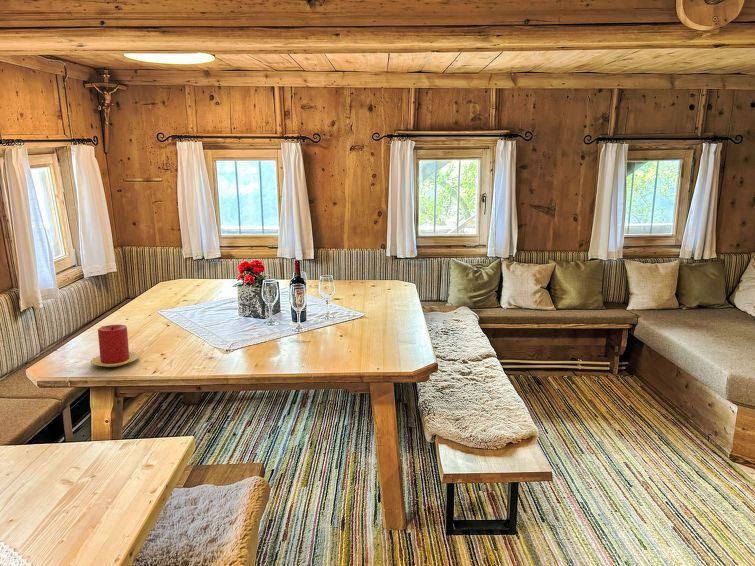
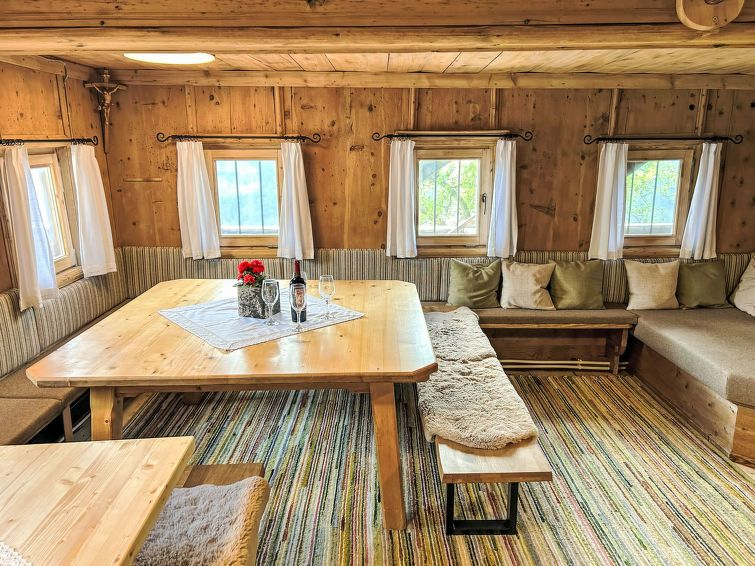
- candle (113, 344)
